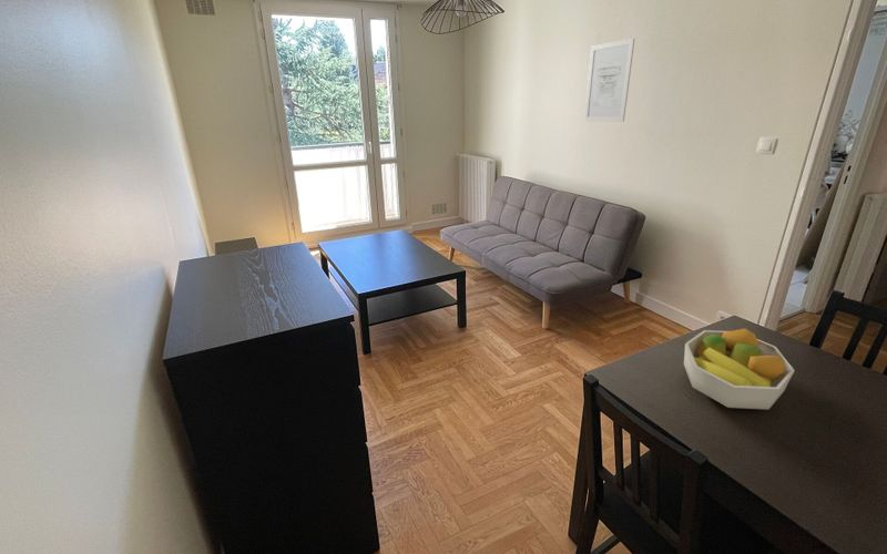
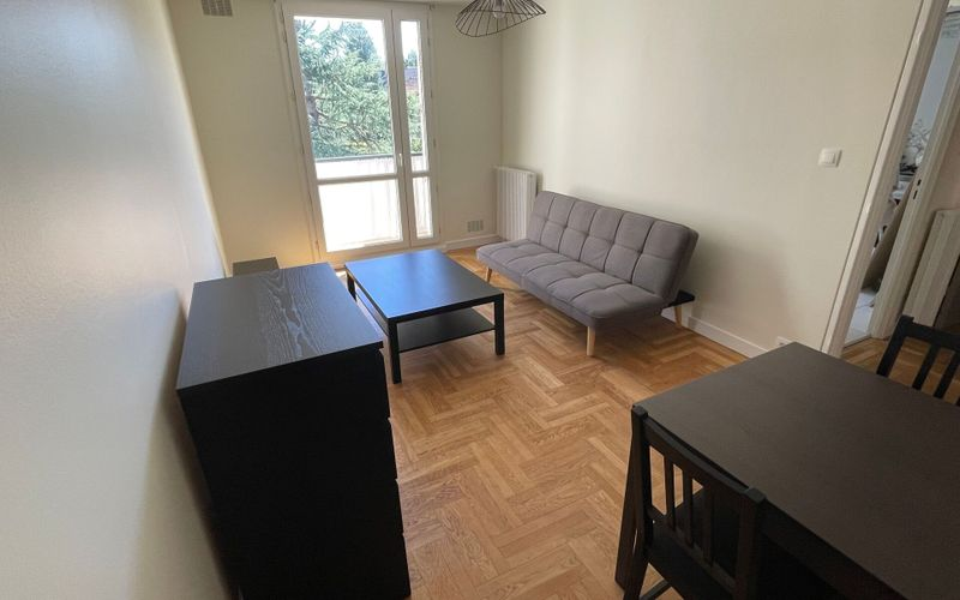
- fruit bowl (734, 363)
- wall art (606, 83)
